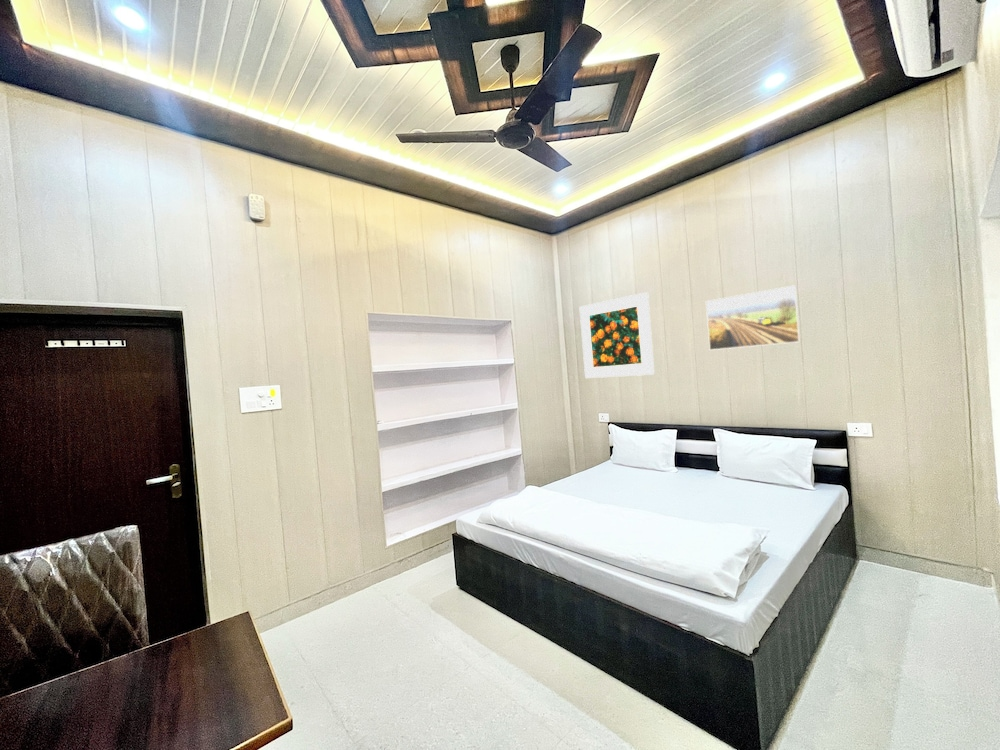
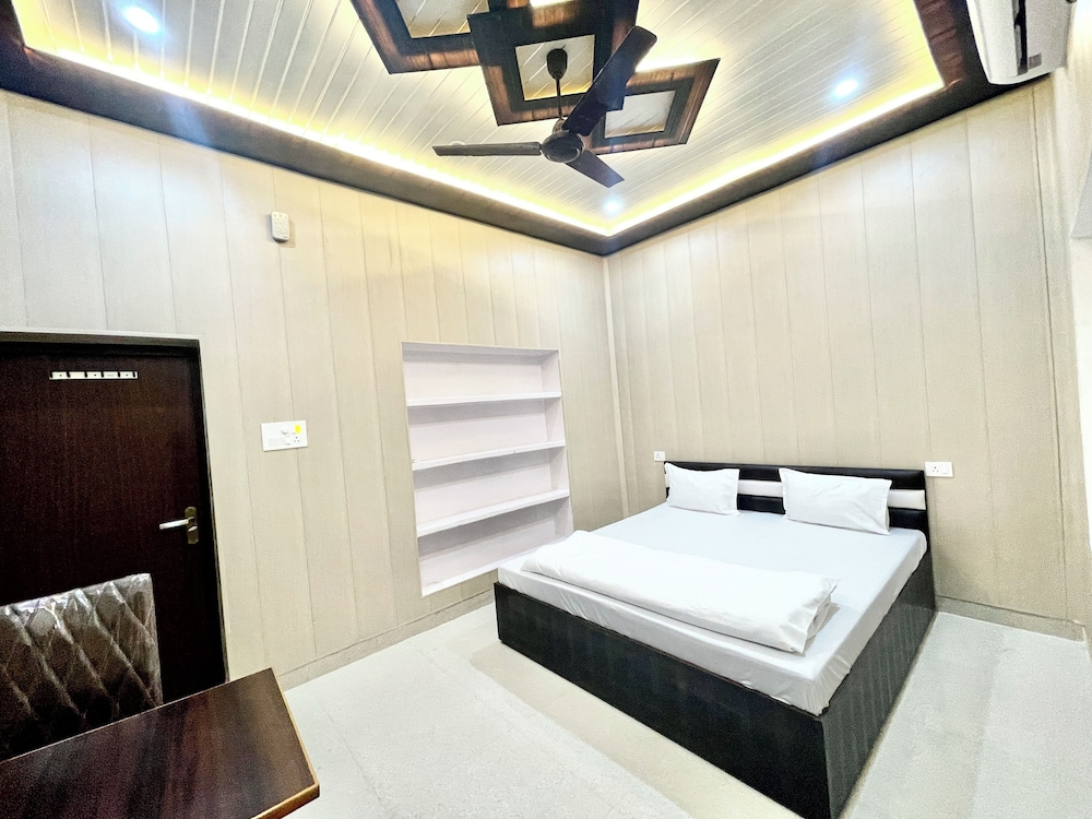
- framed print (749, 320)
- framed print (614, 338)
